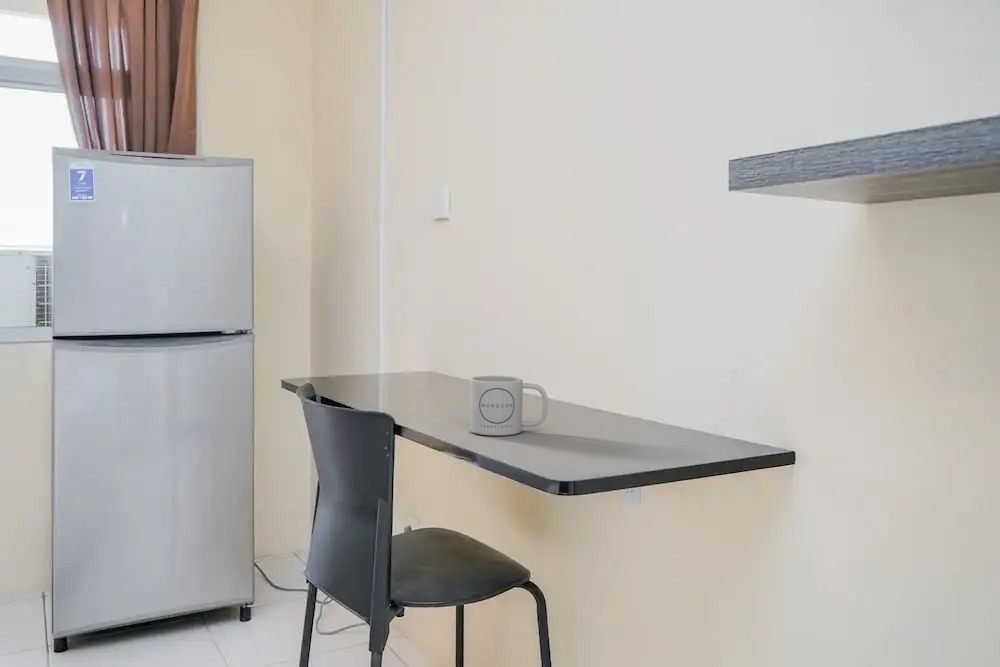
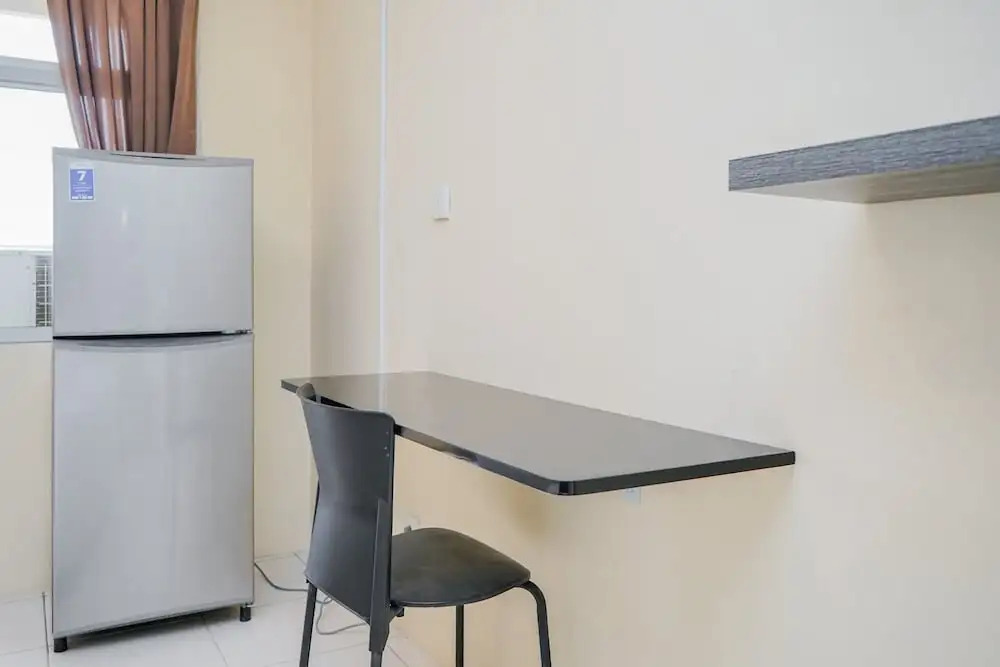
- mug (508, 404)
